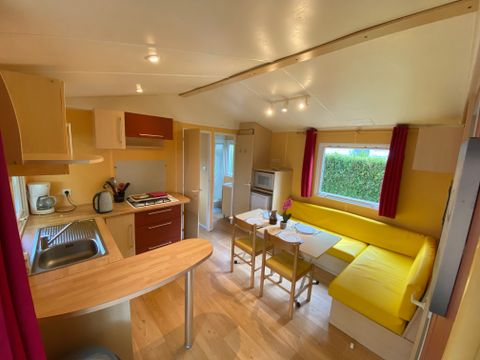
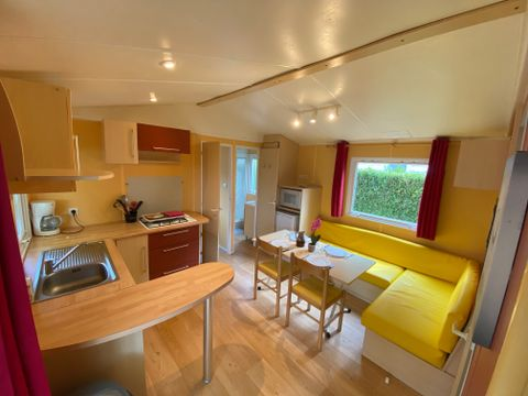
- kettle (101, 201)
